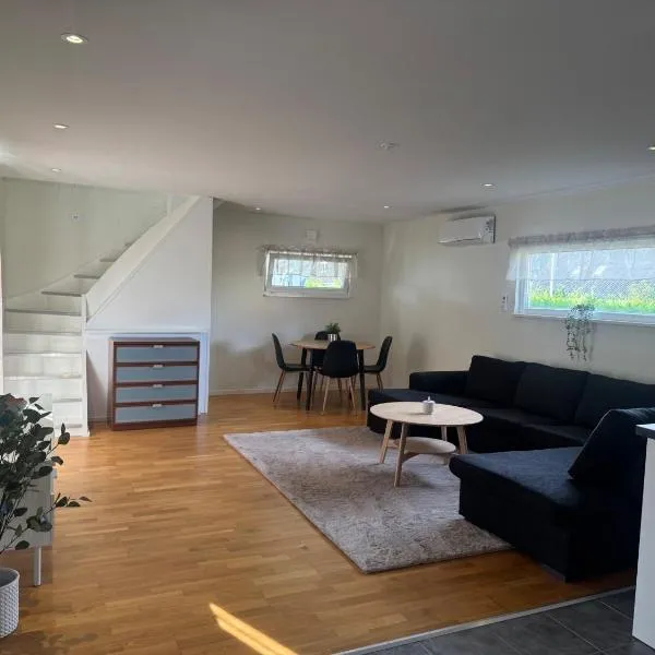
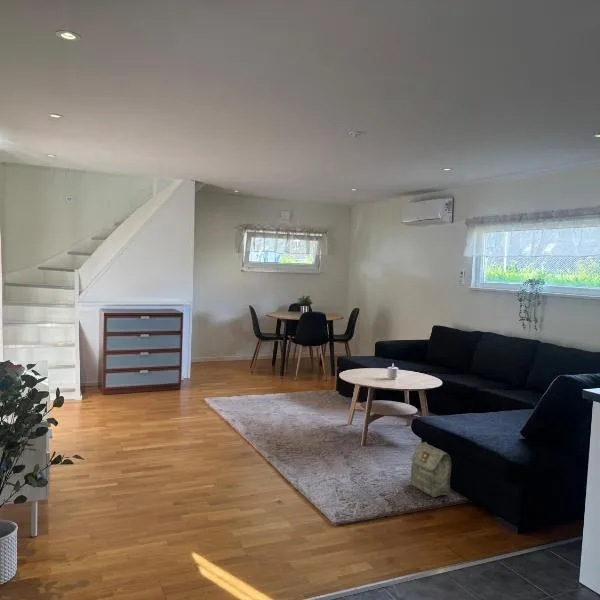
+ bag (430, 468)
